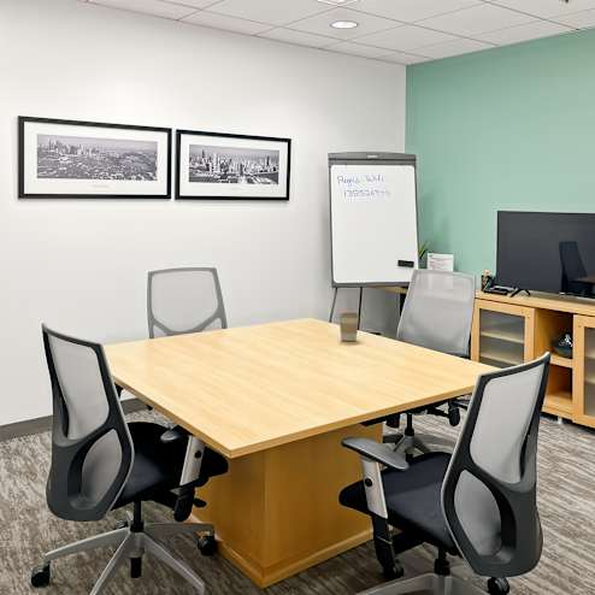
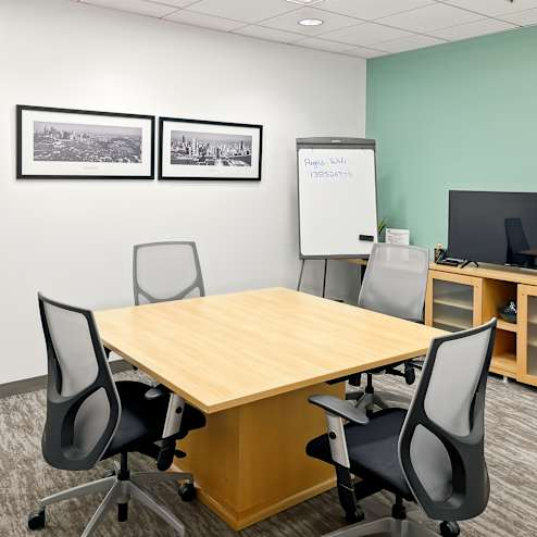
- coffee cup (348, 325)
